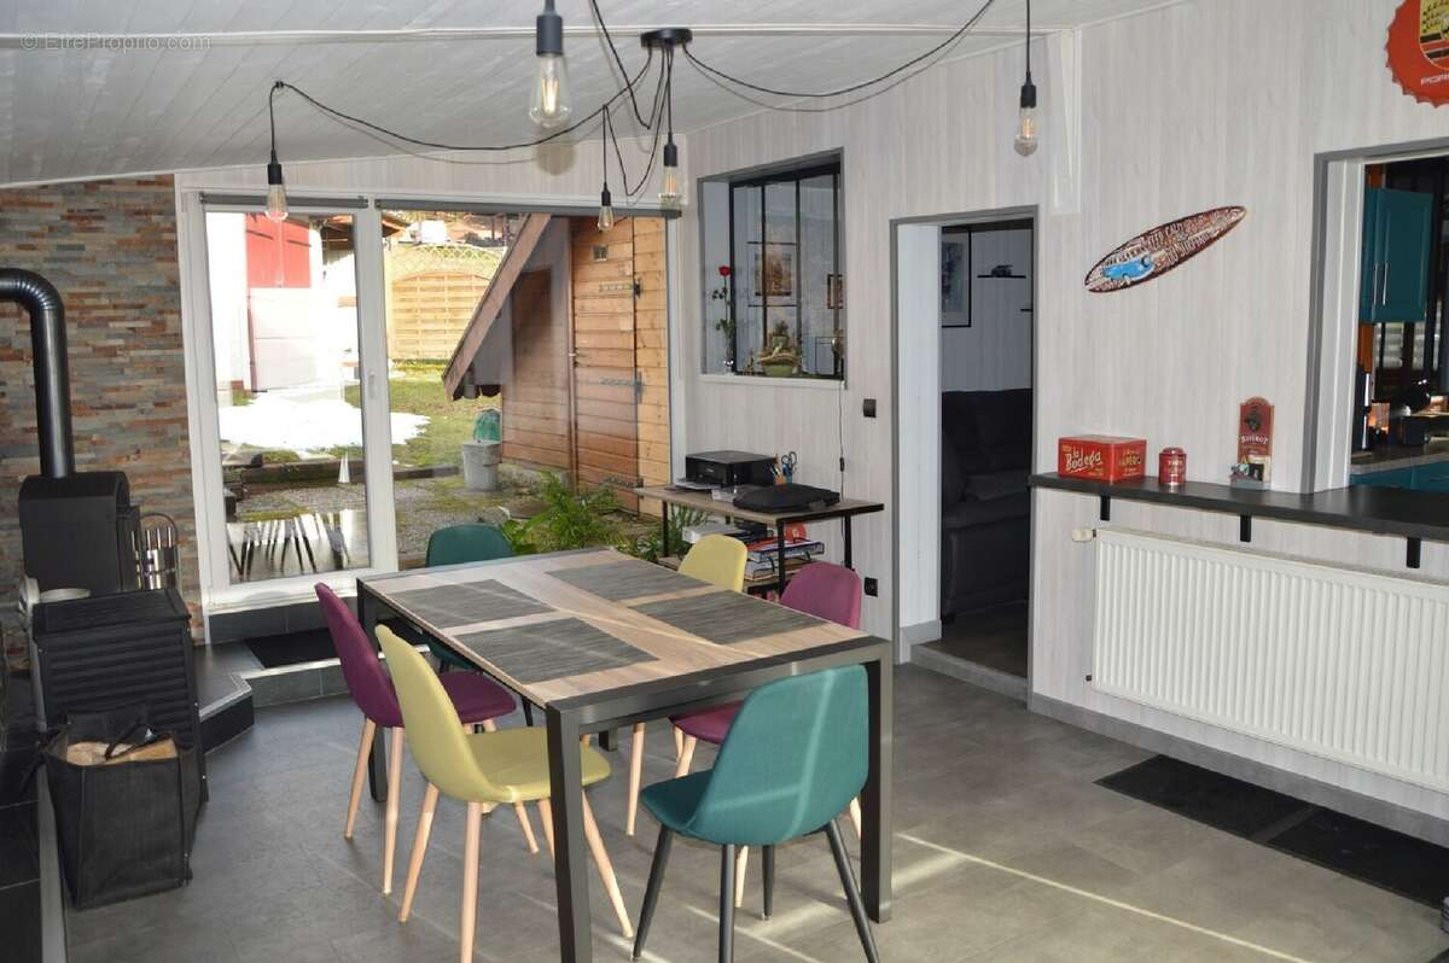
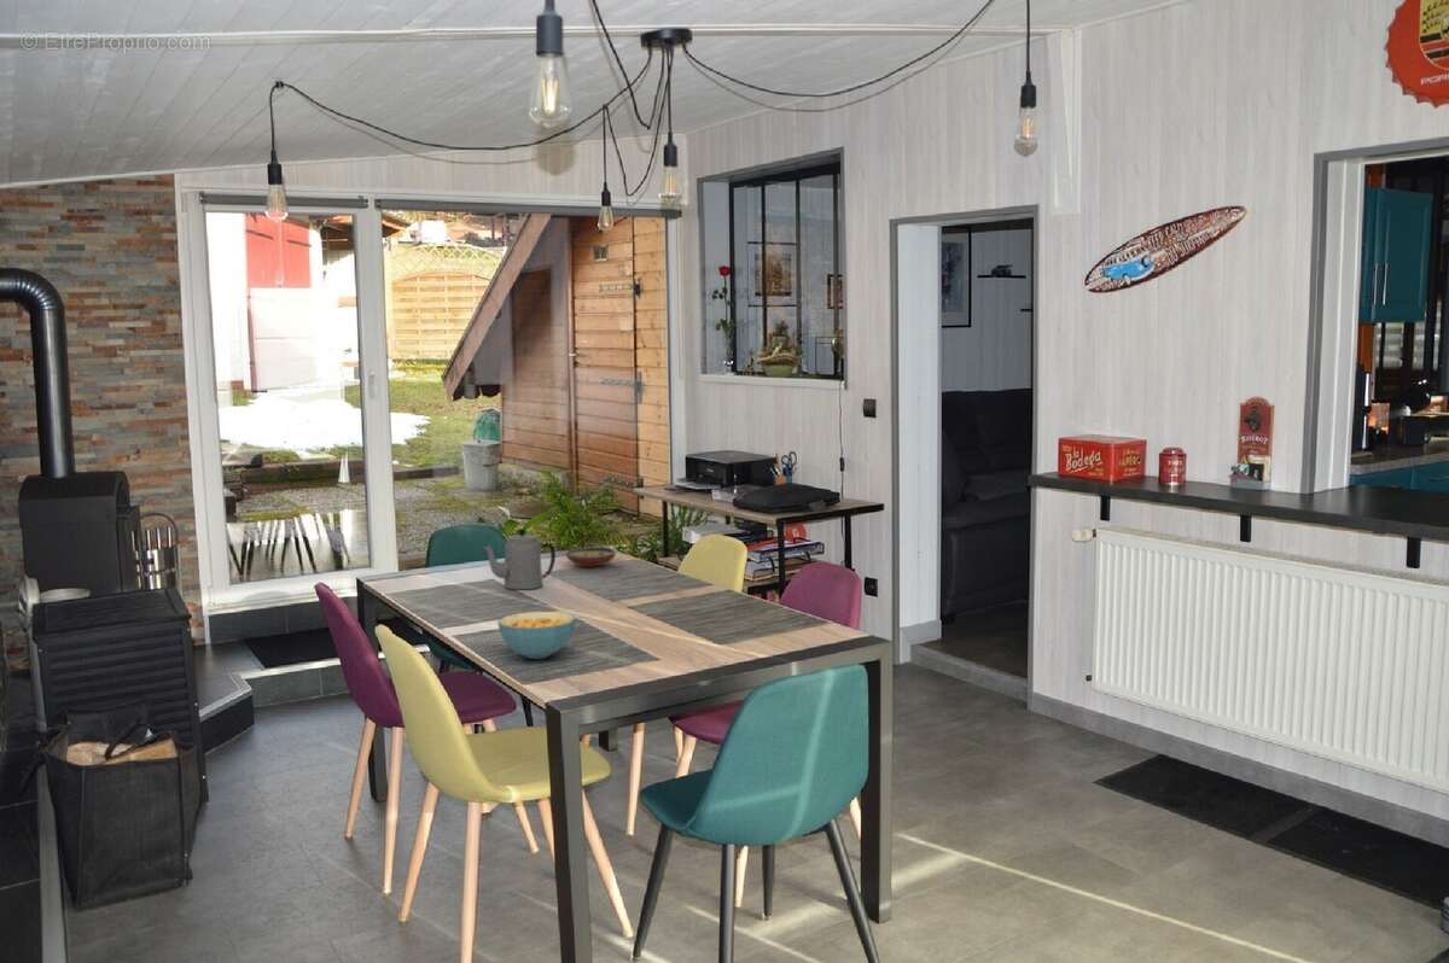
+ decorative bowl (590, 558)
+ teapot (519, 558)
+ cereal bowl (537, 637)
